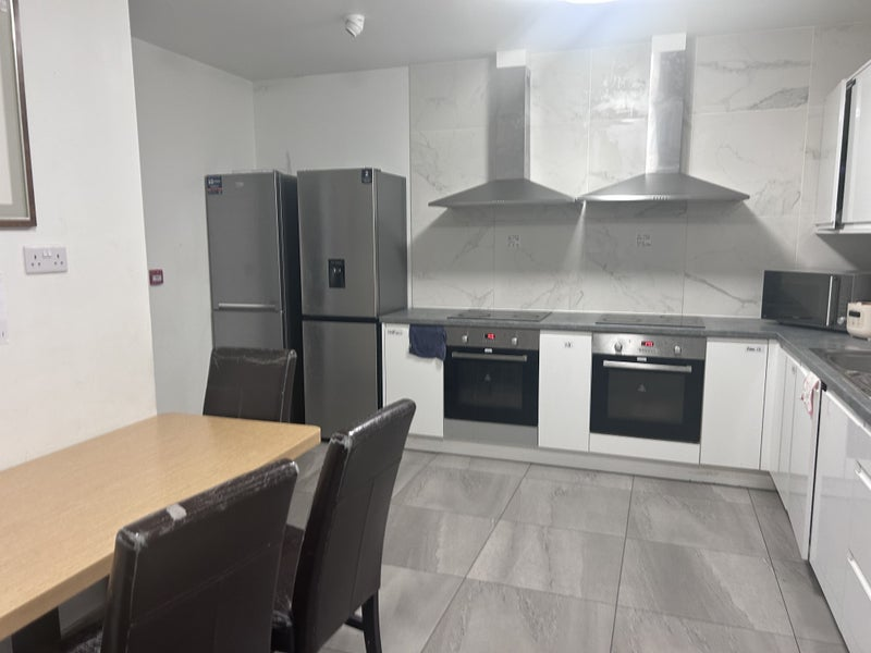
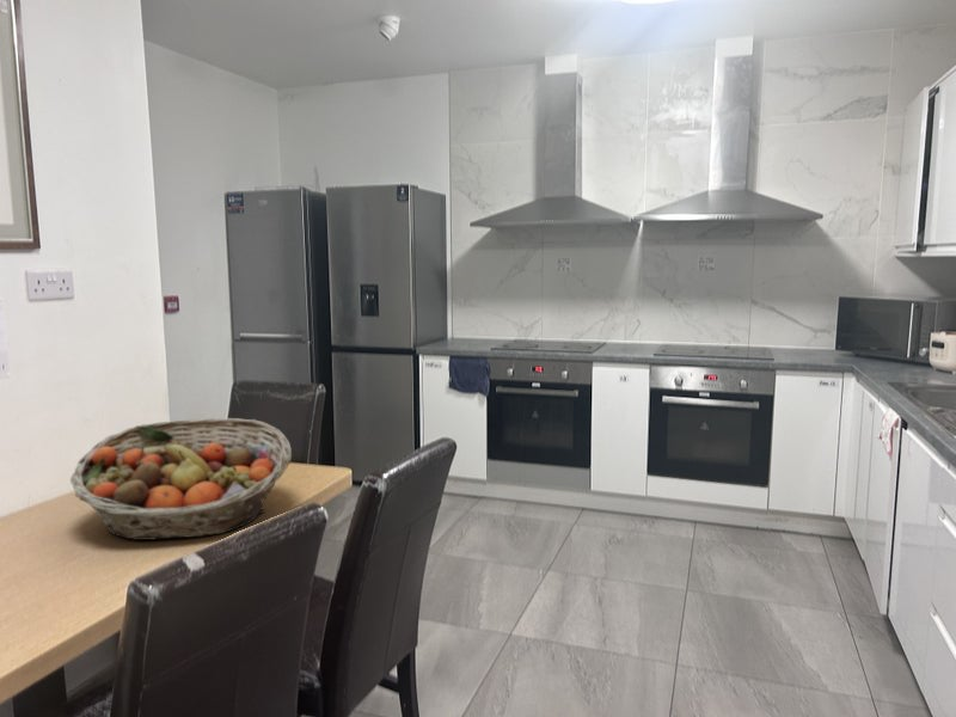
+ fruit basket (186, 474)
